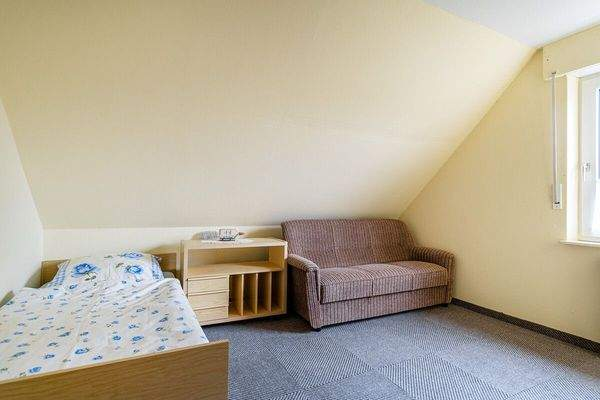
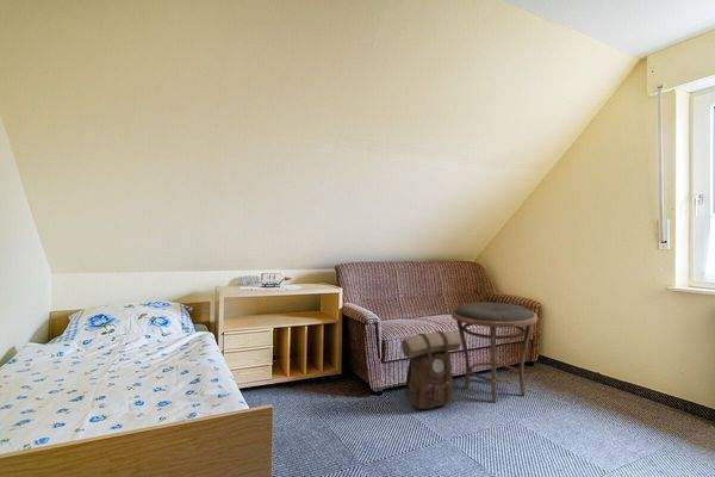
+ side table (493, 348)
+ backpack (425, 366)
